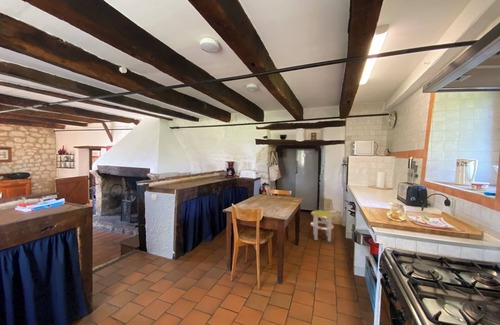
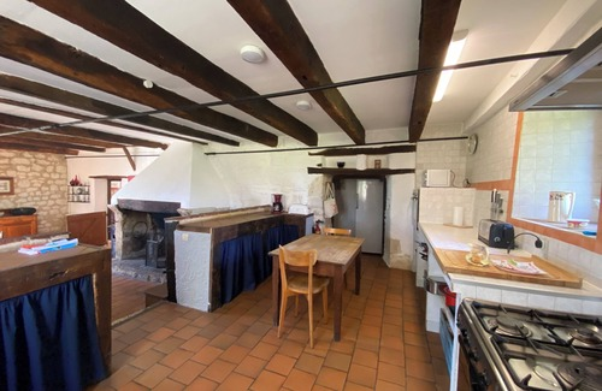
- stool (322, 223)
